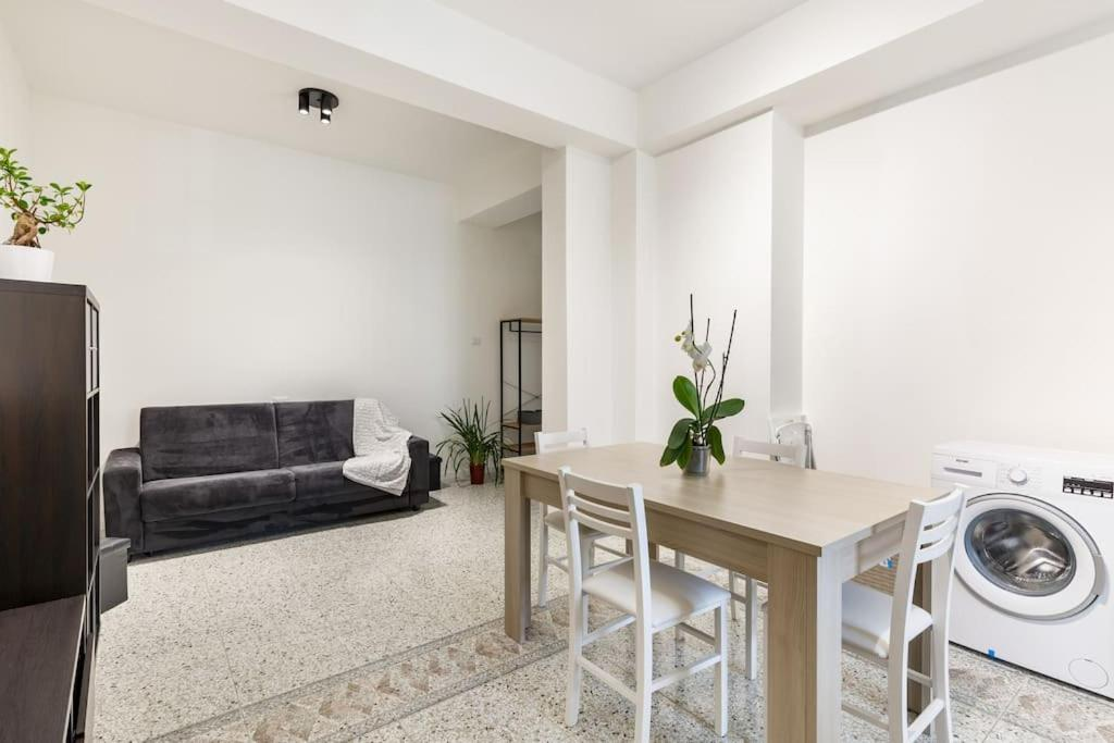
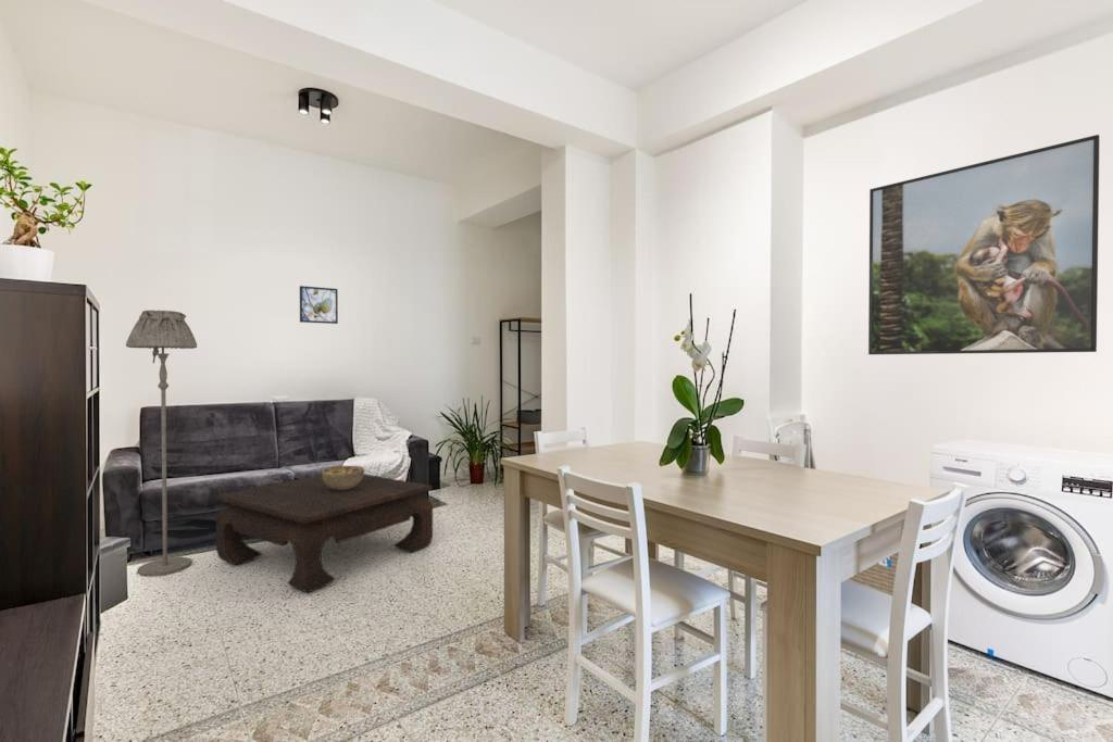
+ floor lamp (163, 439)
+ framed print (967, 260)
+ decorative bowl (342, 478)
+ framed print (318, 304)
+ coffee table (328, 521)
